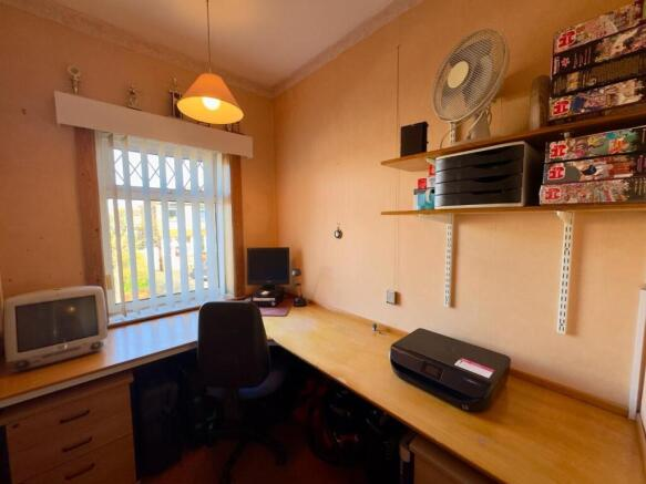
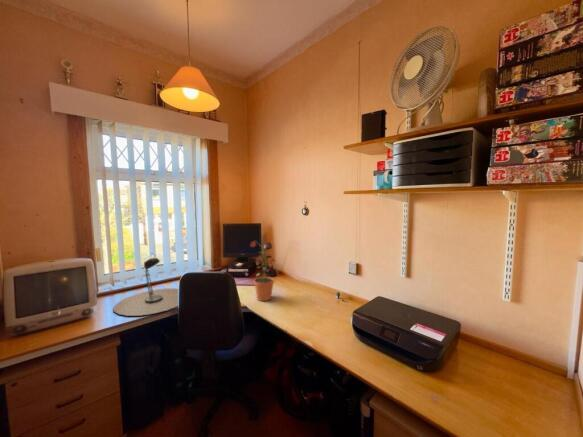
+ potted plant (264, 269)
+ desk lamp (149, 276)
